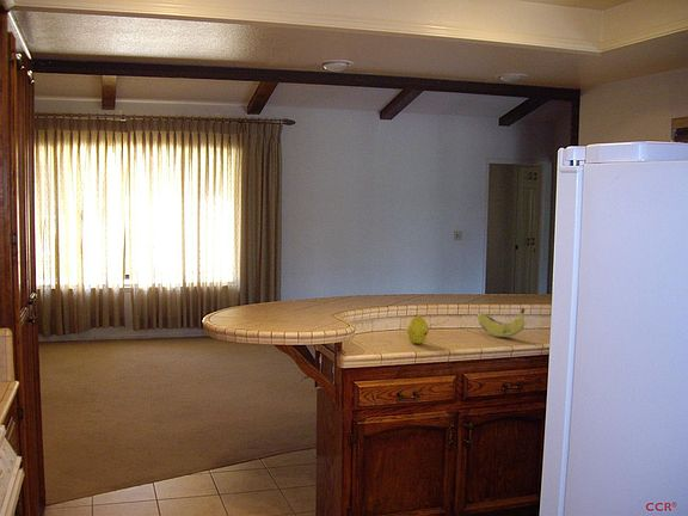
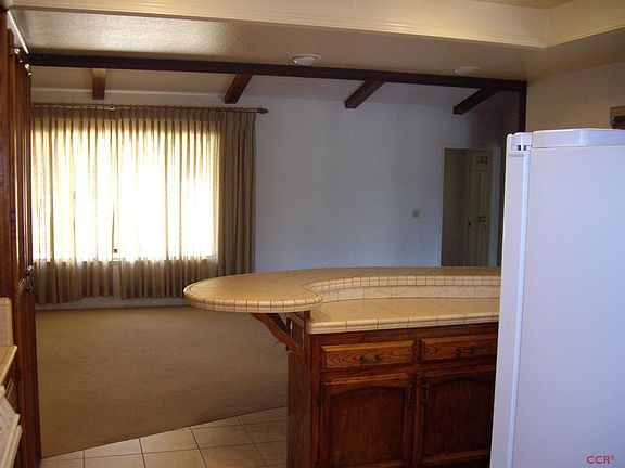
- fruit (417, 328)
- banana (499, 322)
